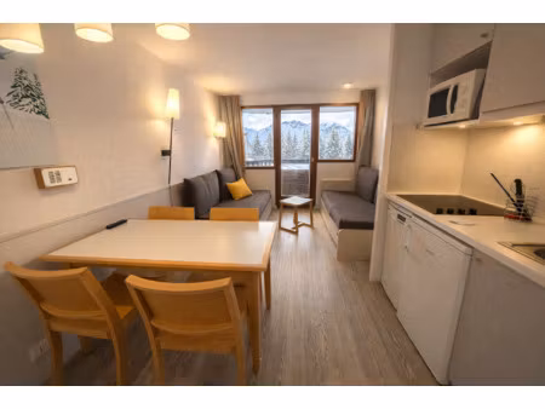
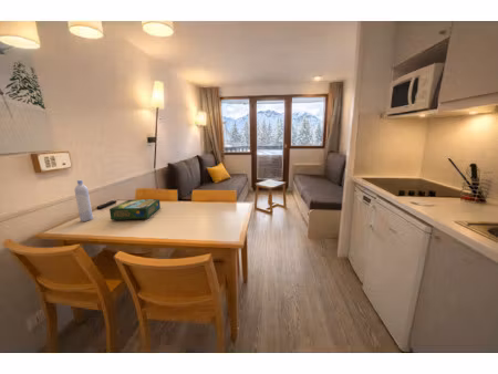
+ bottle (83, 200)
+ board game (136, 208)
